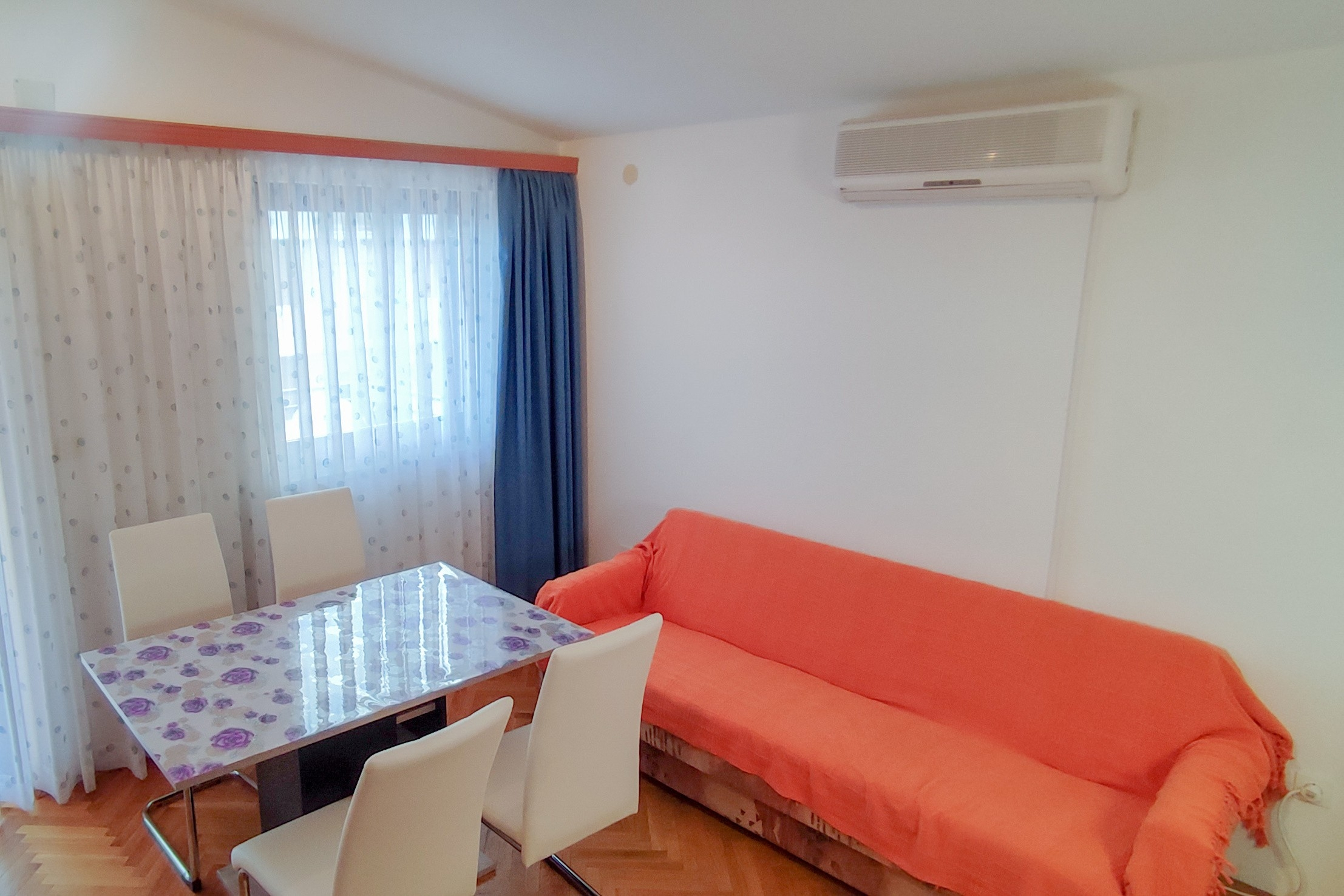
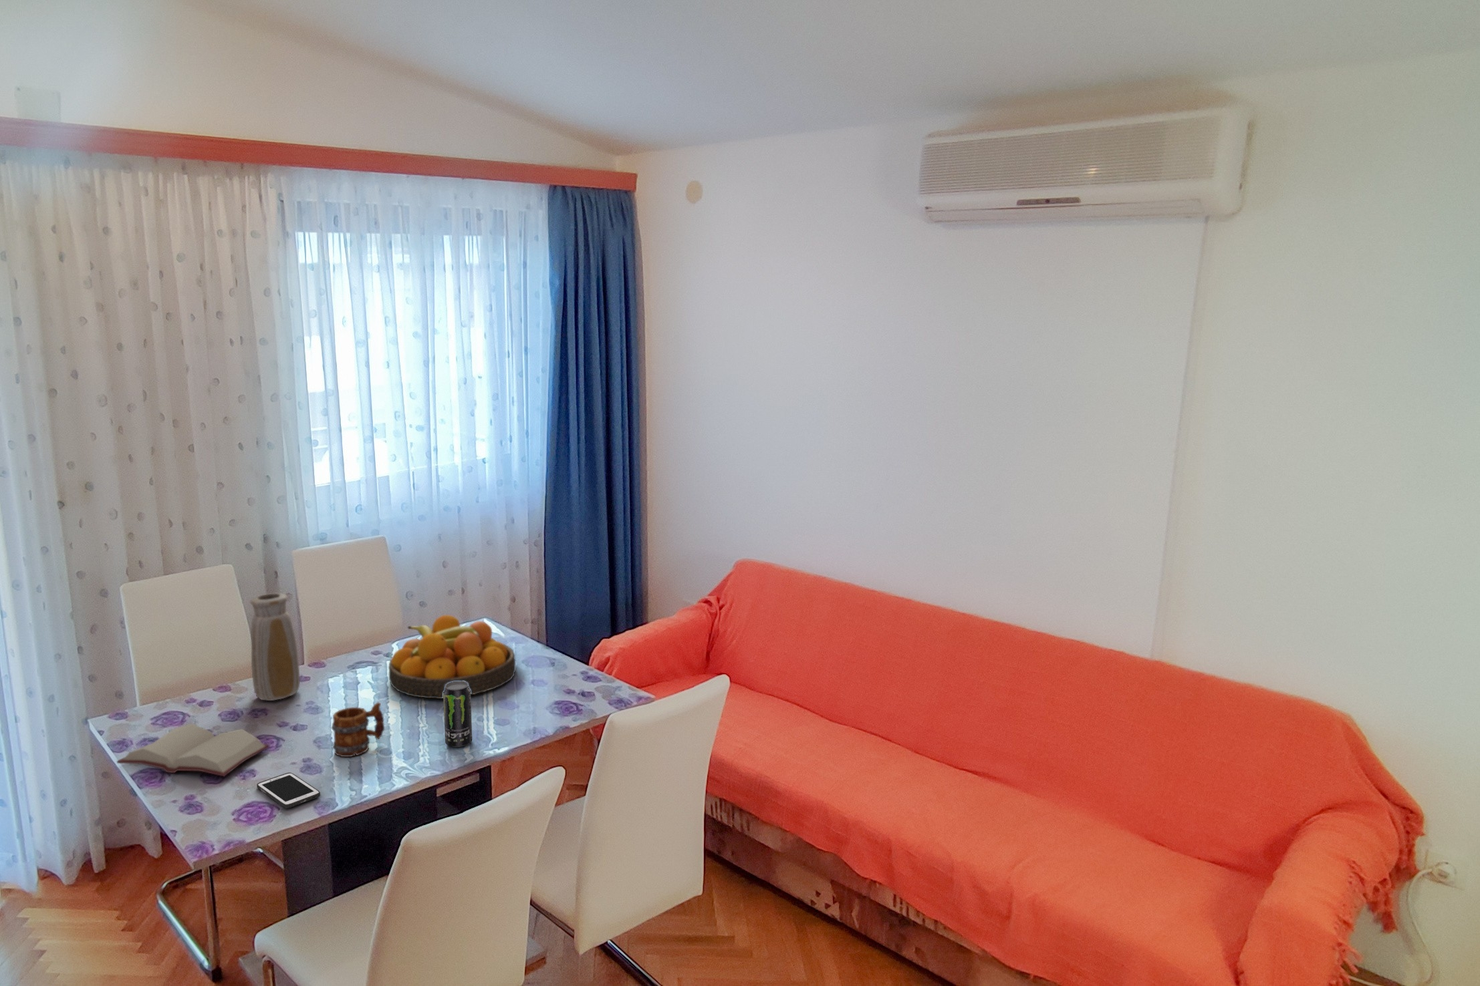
+ fruit bowl (453, 650)
+ beverage can (457, 714)
+ cell phone (289, 790)
+ hardback book (195, 747)
+ vase (274, 646)
+ mug (358, 727)
